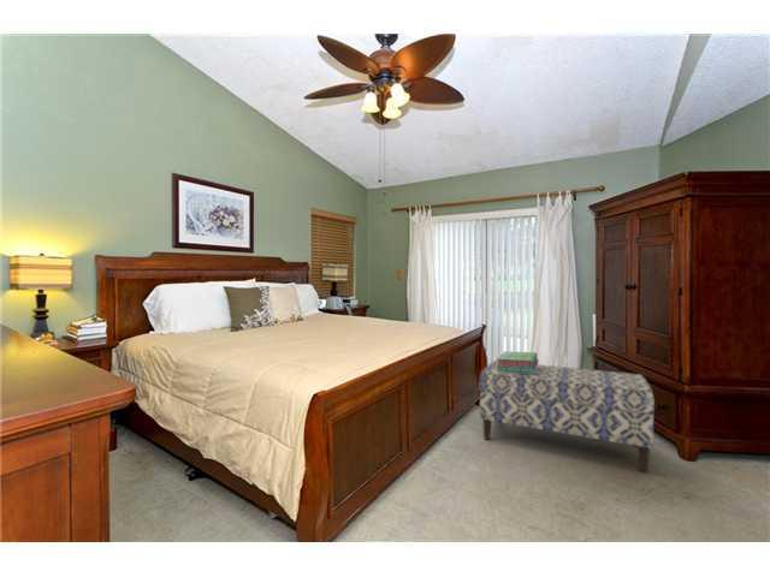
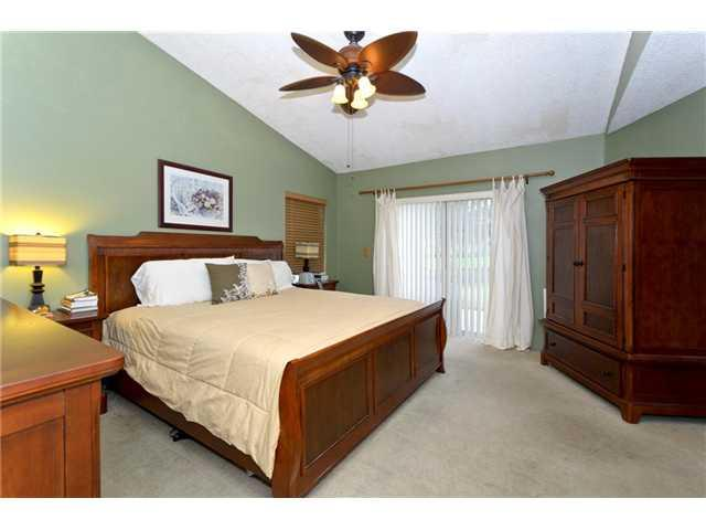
- stack of books (517, 362)
- bench (559, 408)
